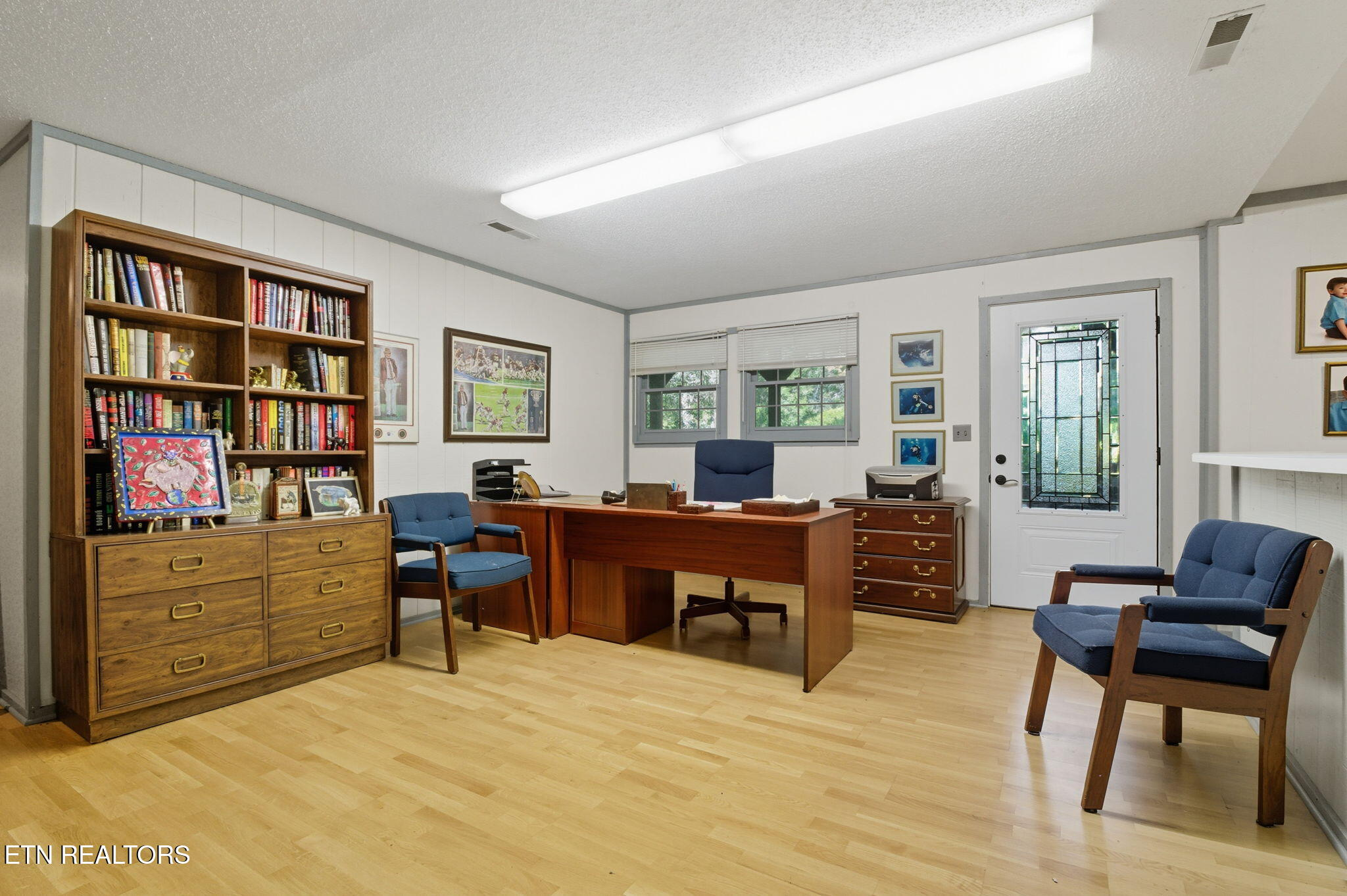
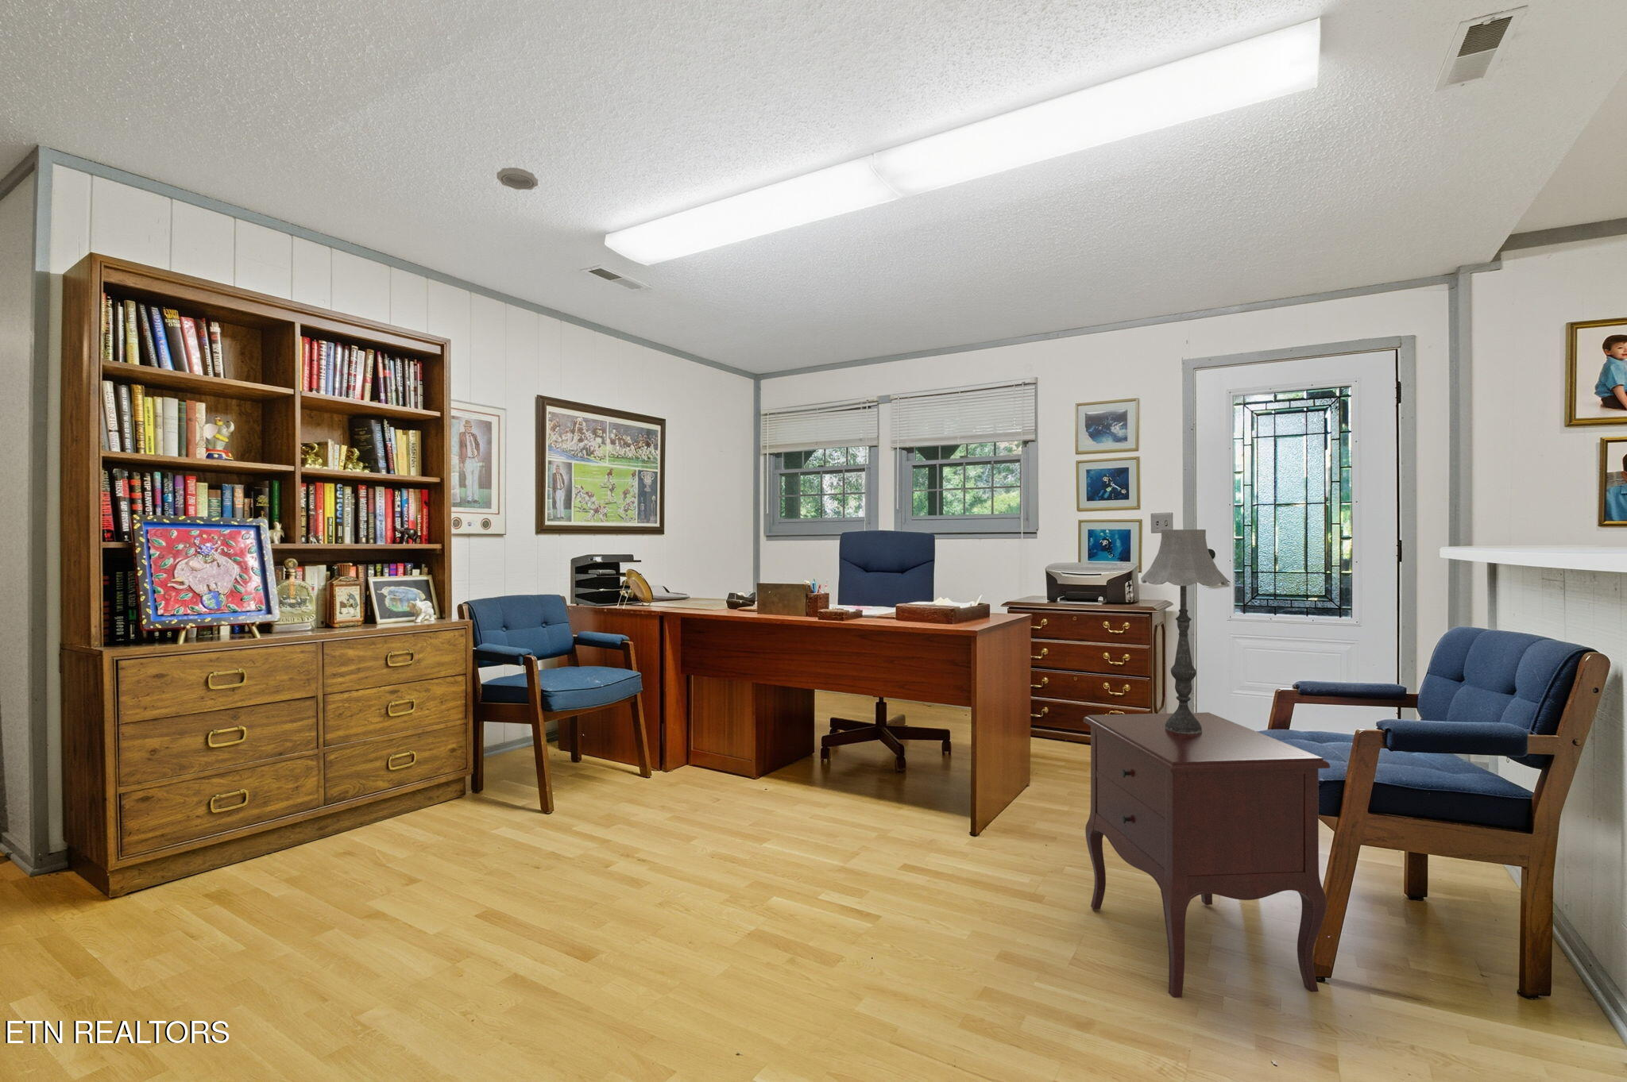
+ table lamp (1184, 629)
+ nightstand (1192, 839)
+ smoke detector (517, 175)
